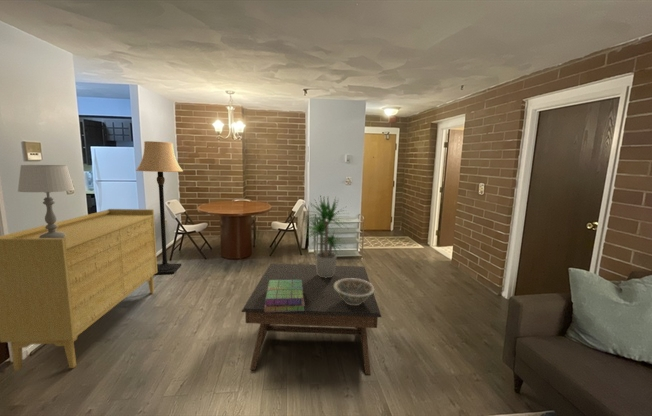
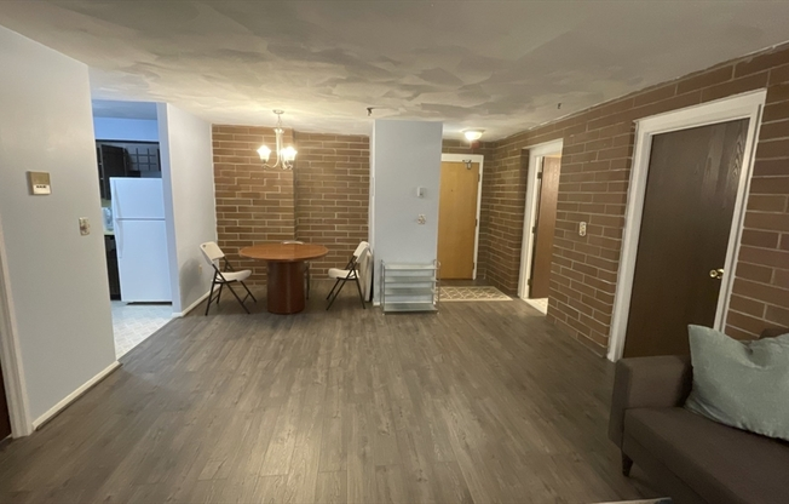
- decorative bowl (353, 293)
- table lamp (48, 202)
- sideboard (96, 272)
- coffee table (314, 310)
- stack of books (284, 294)
- potted plant (324, 235)
- lamp (162, 208)
